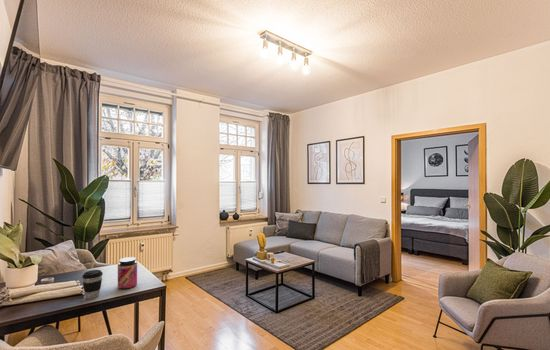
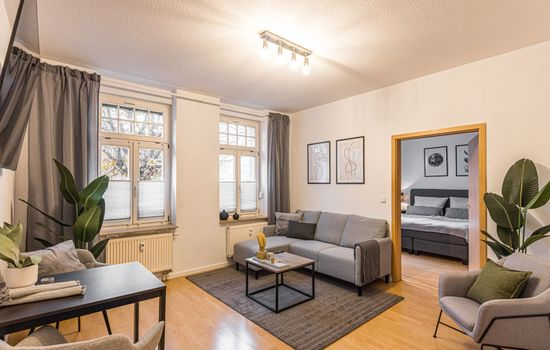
- jar (127, 272)
- coffee cup (92, 284)
